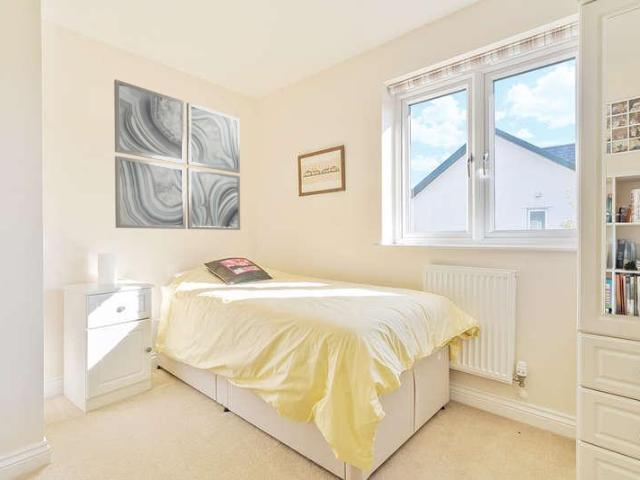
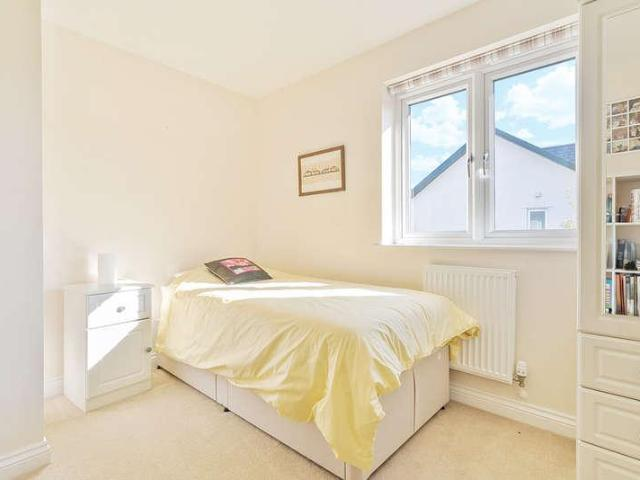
- wall art (187, 164)
